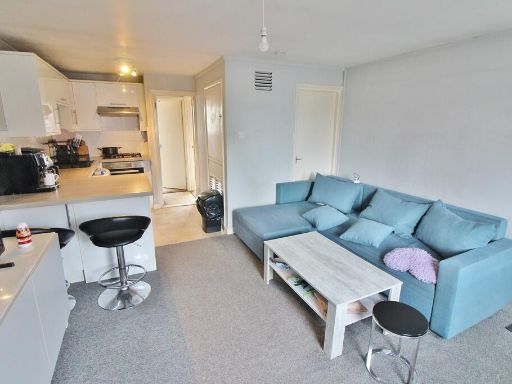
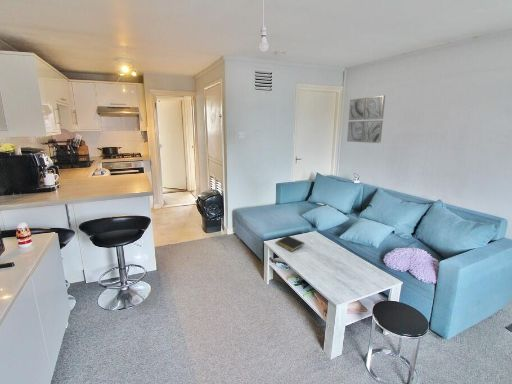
+ wall art (364, 119)
+ notepad (289, 243)
